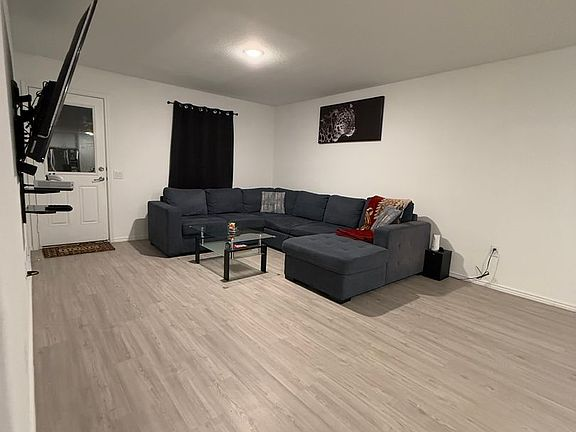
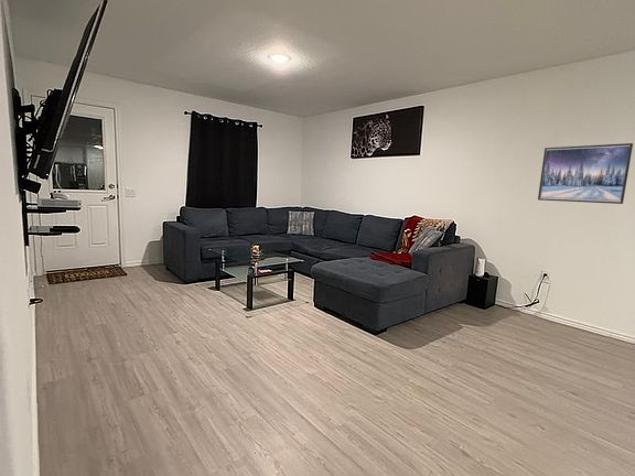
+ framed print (581, 174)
